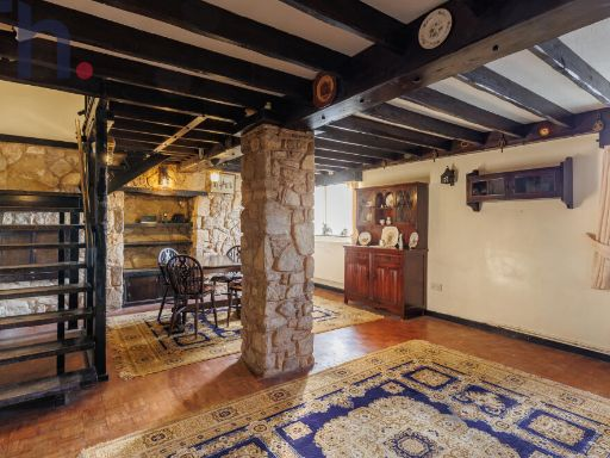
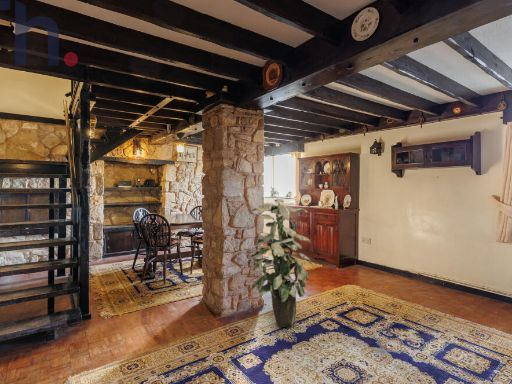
+ indoor plant (279, 260)
